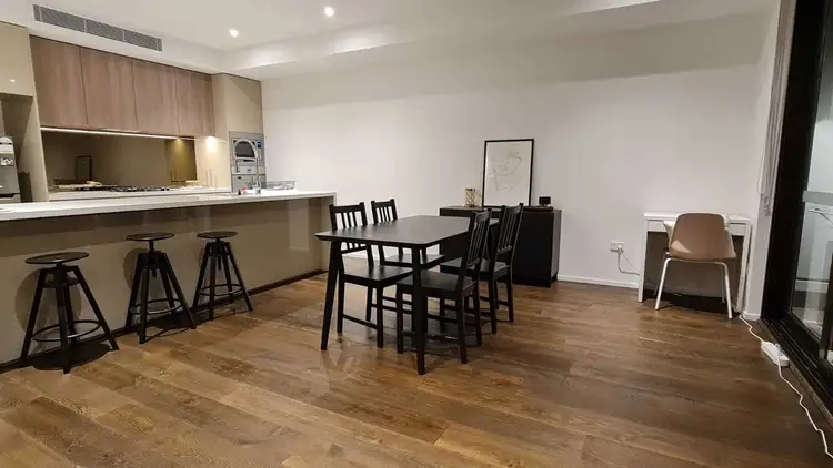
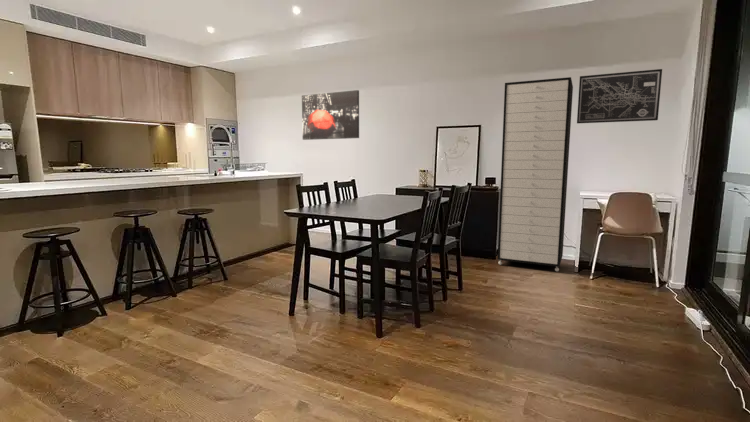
+ storage cabinet (535, 176)
+ wall art (617, 97)
+ wall art (329, 116)
